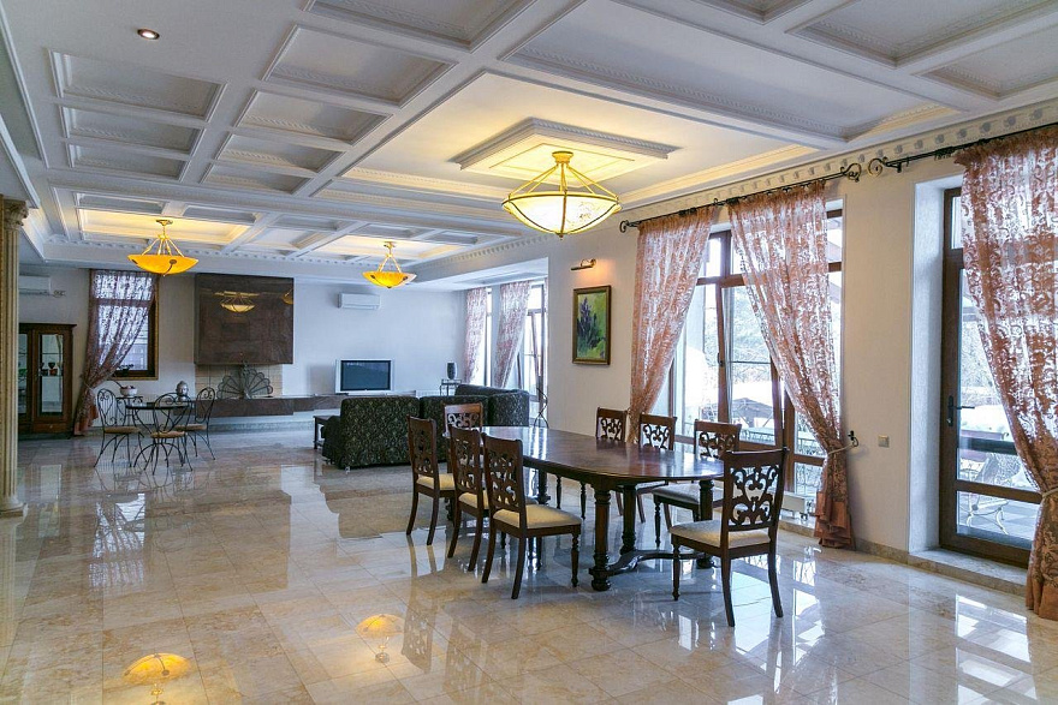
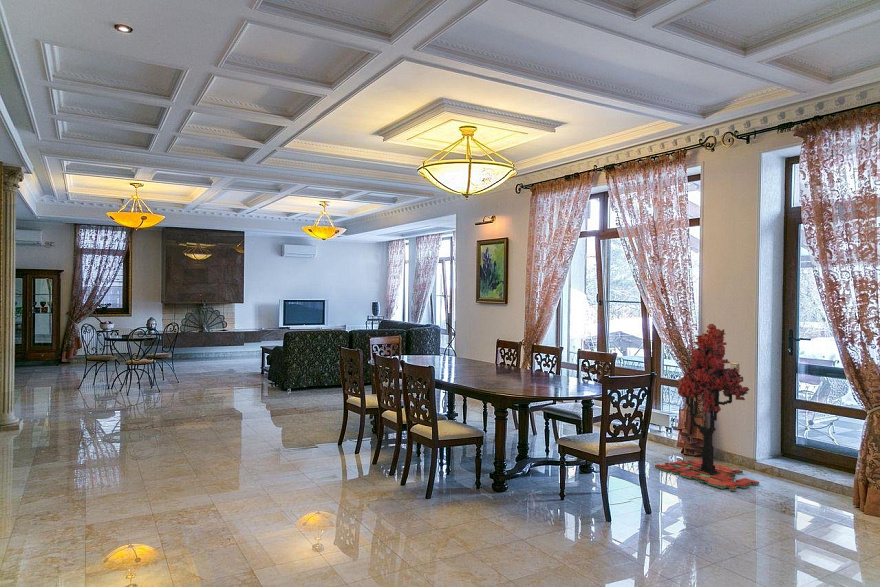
+ tree (711, 399)
